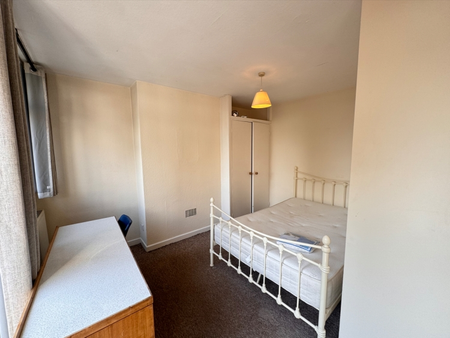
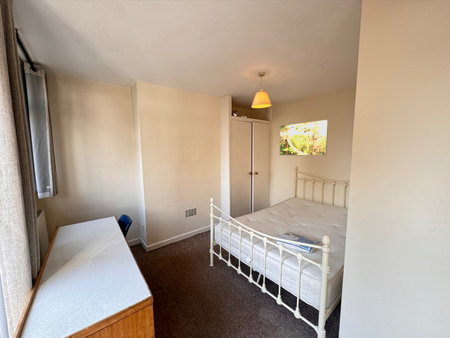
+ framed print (301, 139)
